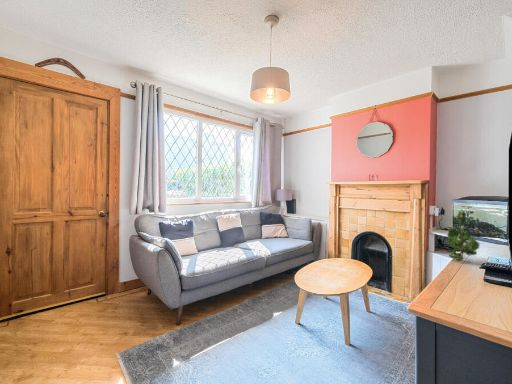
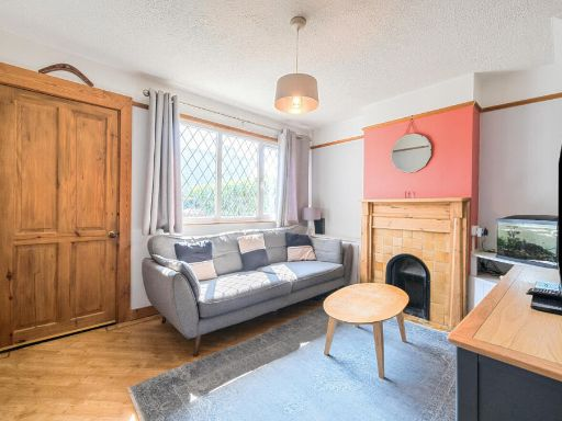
- banana bunch (462, 234)
